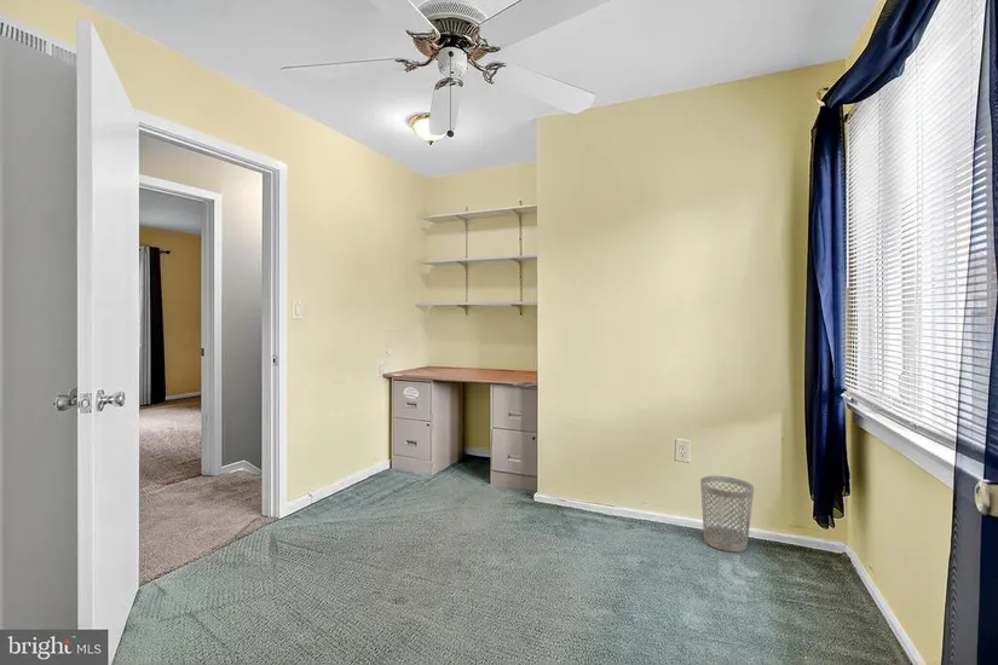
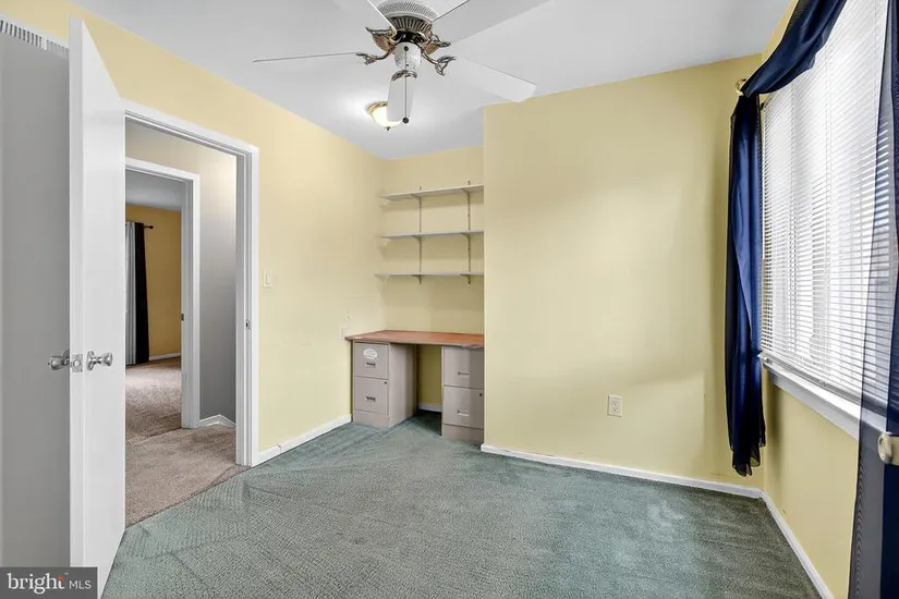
- wastebasket (725, 513)
